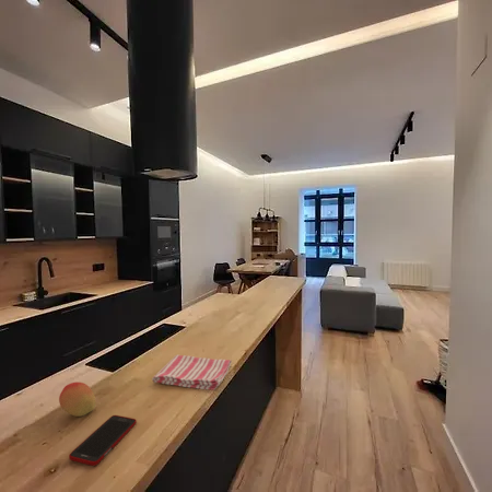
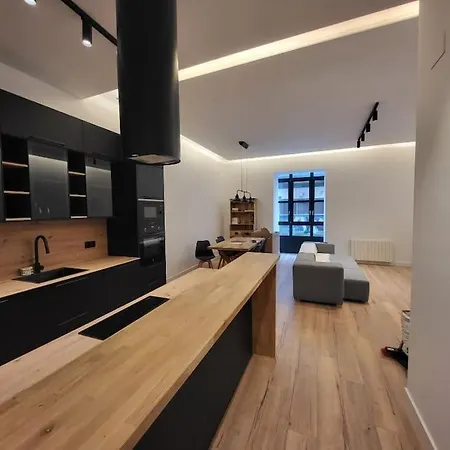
- fruit (78, 397)
- dish towel (194, 368)
- cell phone (105, 437)
